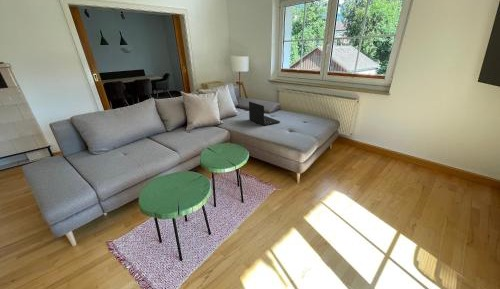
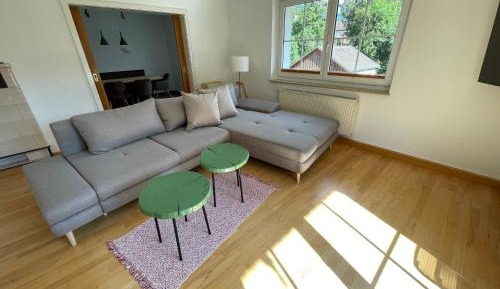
- laptop (263, 111)
